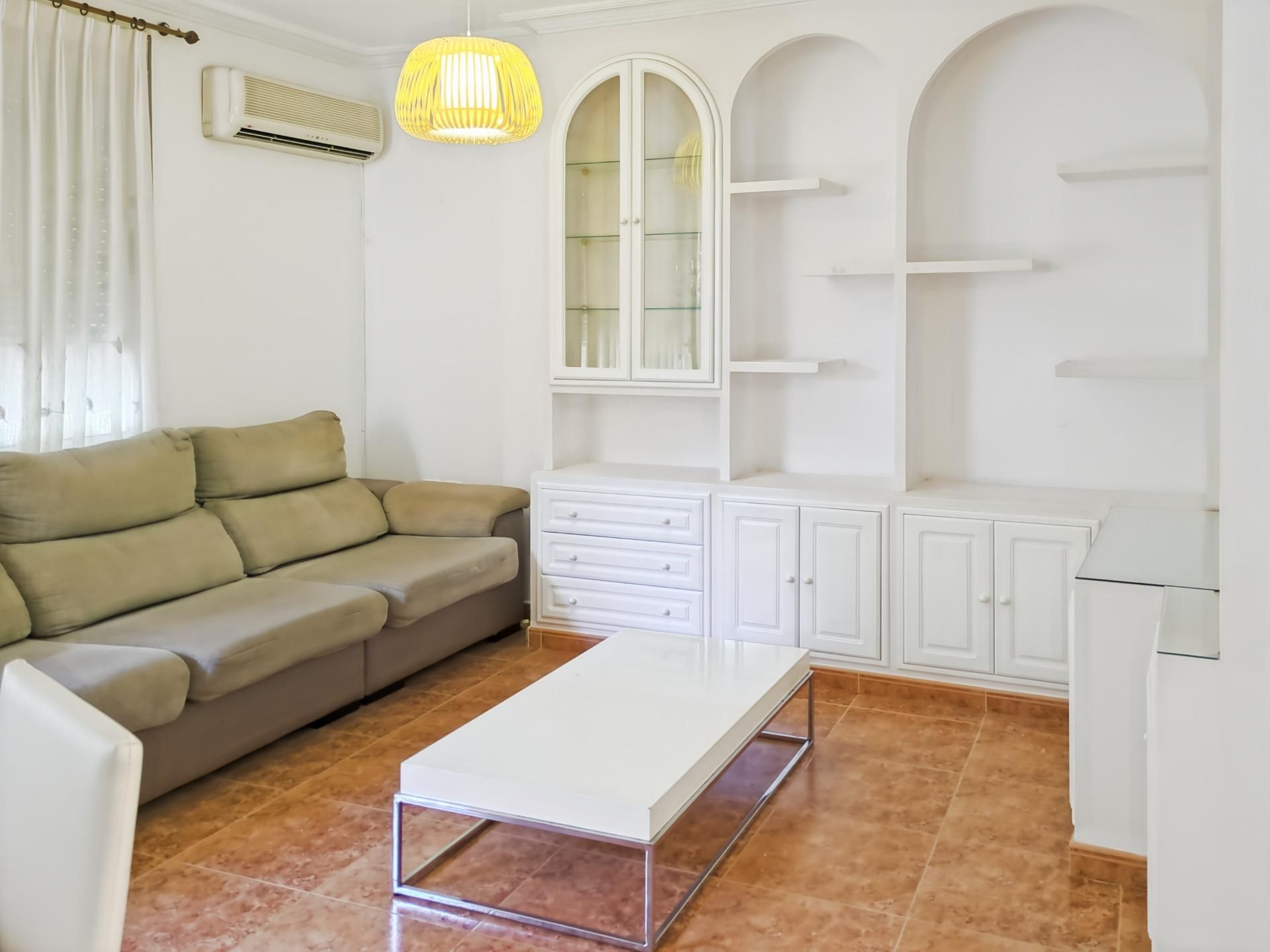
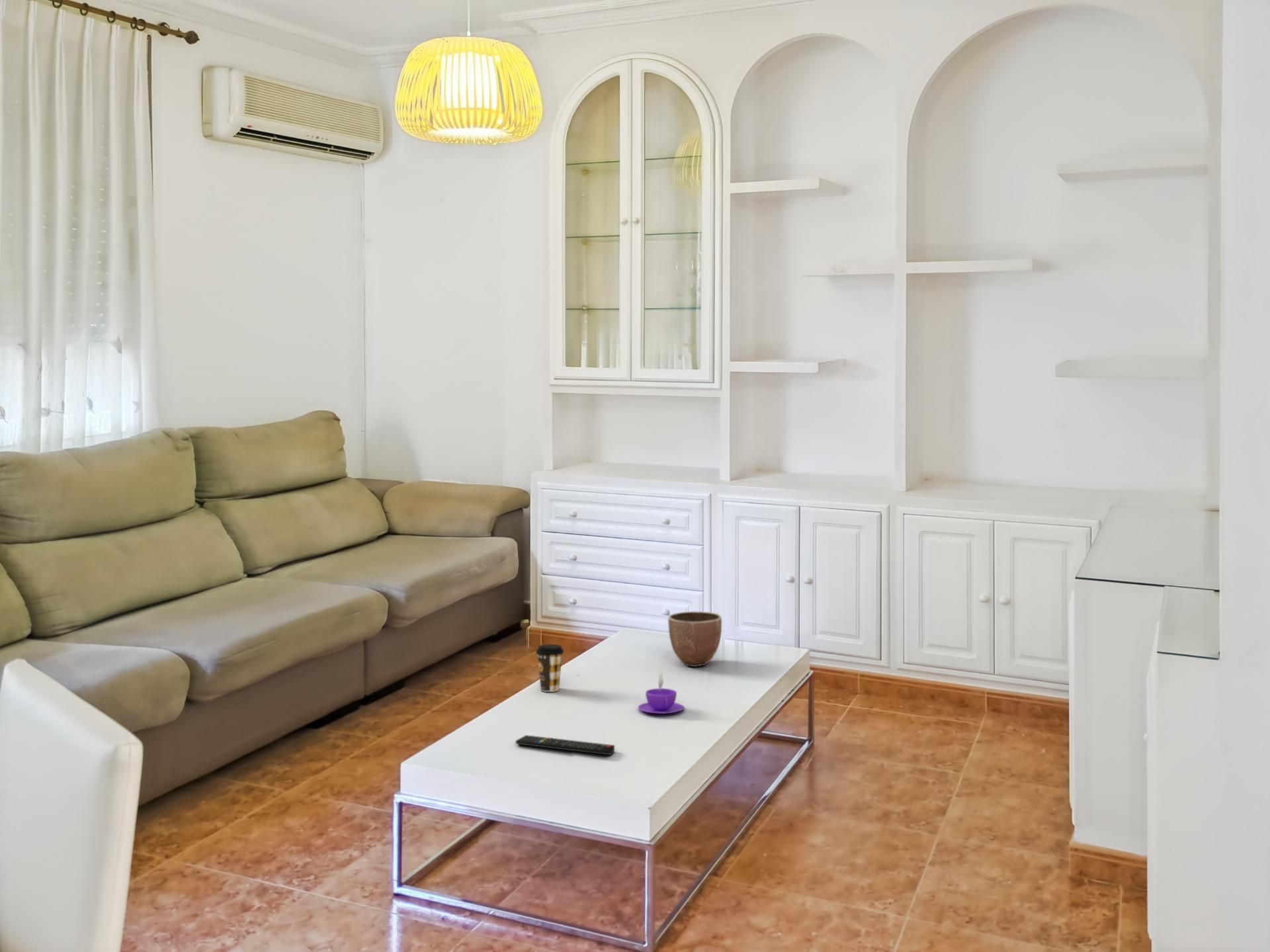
+ remote control (566, 746)
+ coffee cup (661, 689)
+ decorative bowl (695, 640)
+ coffee cup (550, 668)
